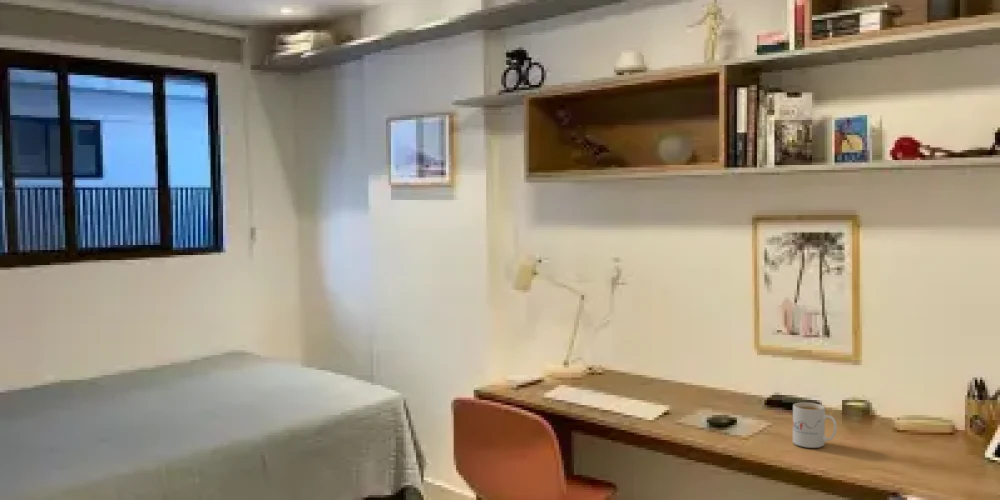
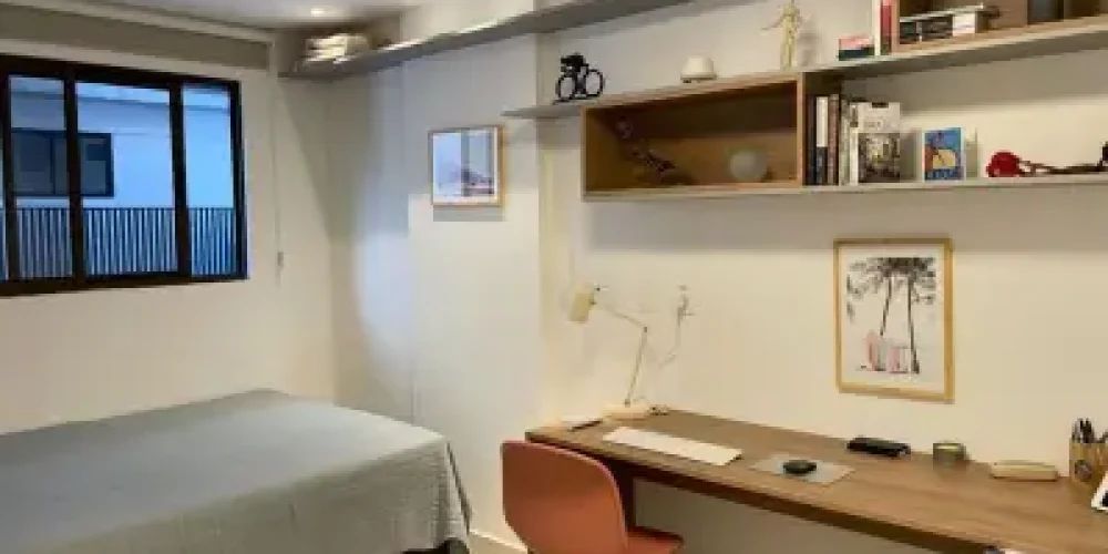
- mug (814, 425)
